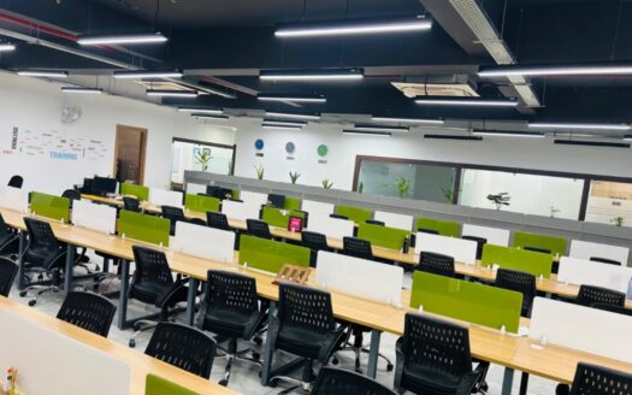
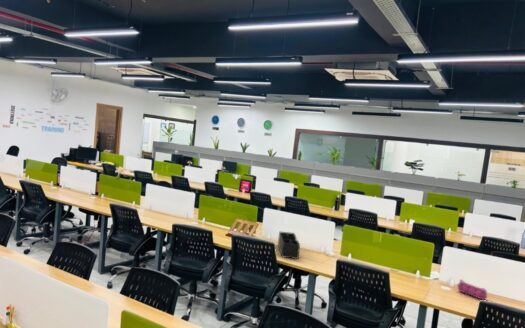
+ pencil case (472, 289)
+ desk organizer (288, 244)
